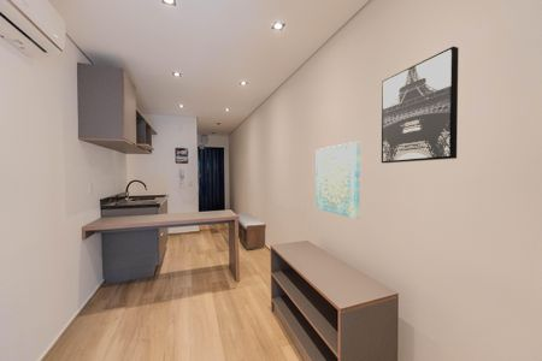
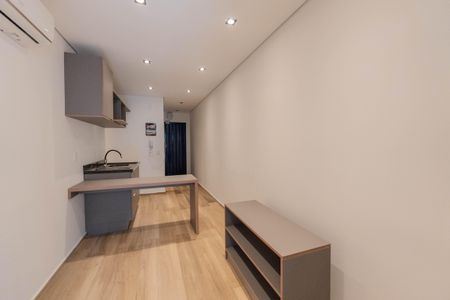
- wall art (413, 113)
- bench (247, 229)
- wall art (335, 179)
